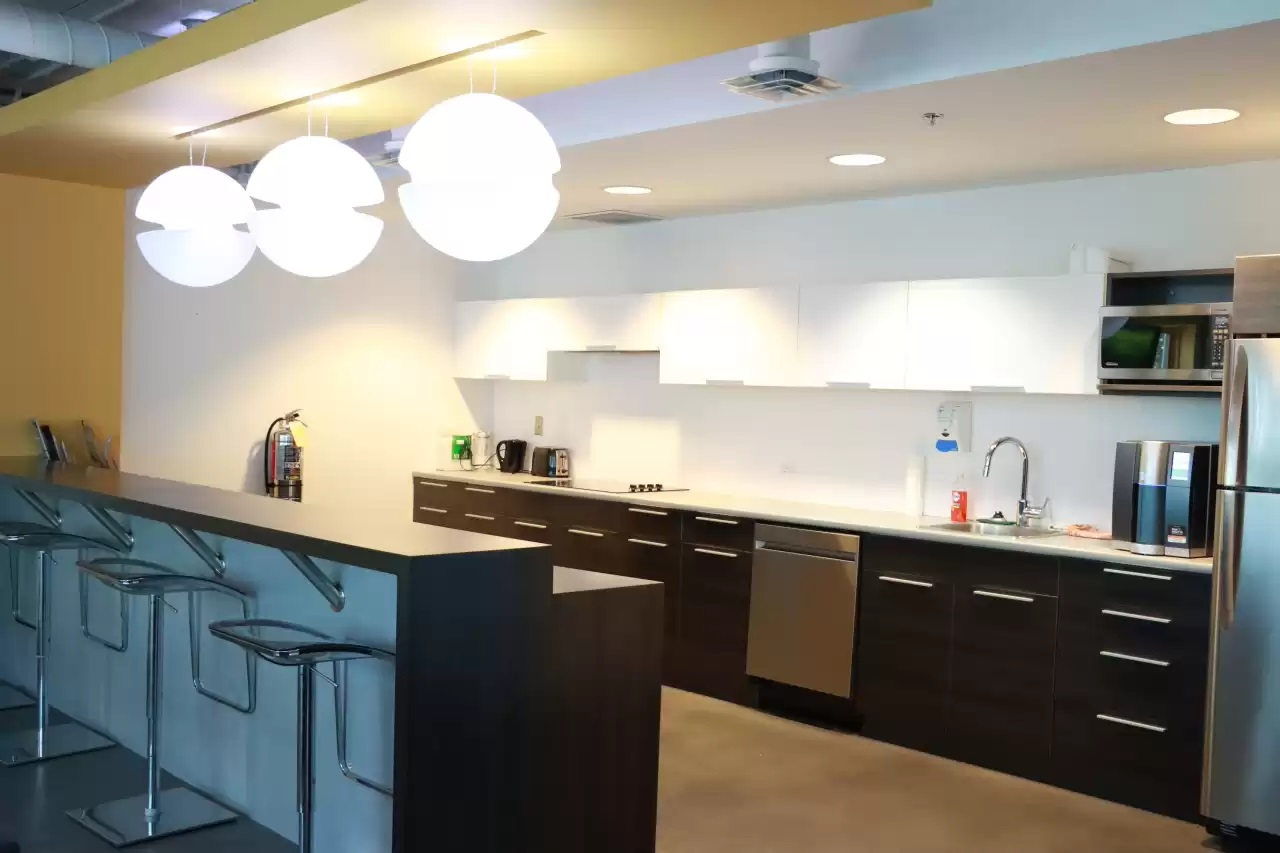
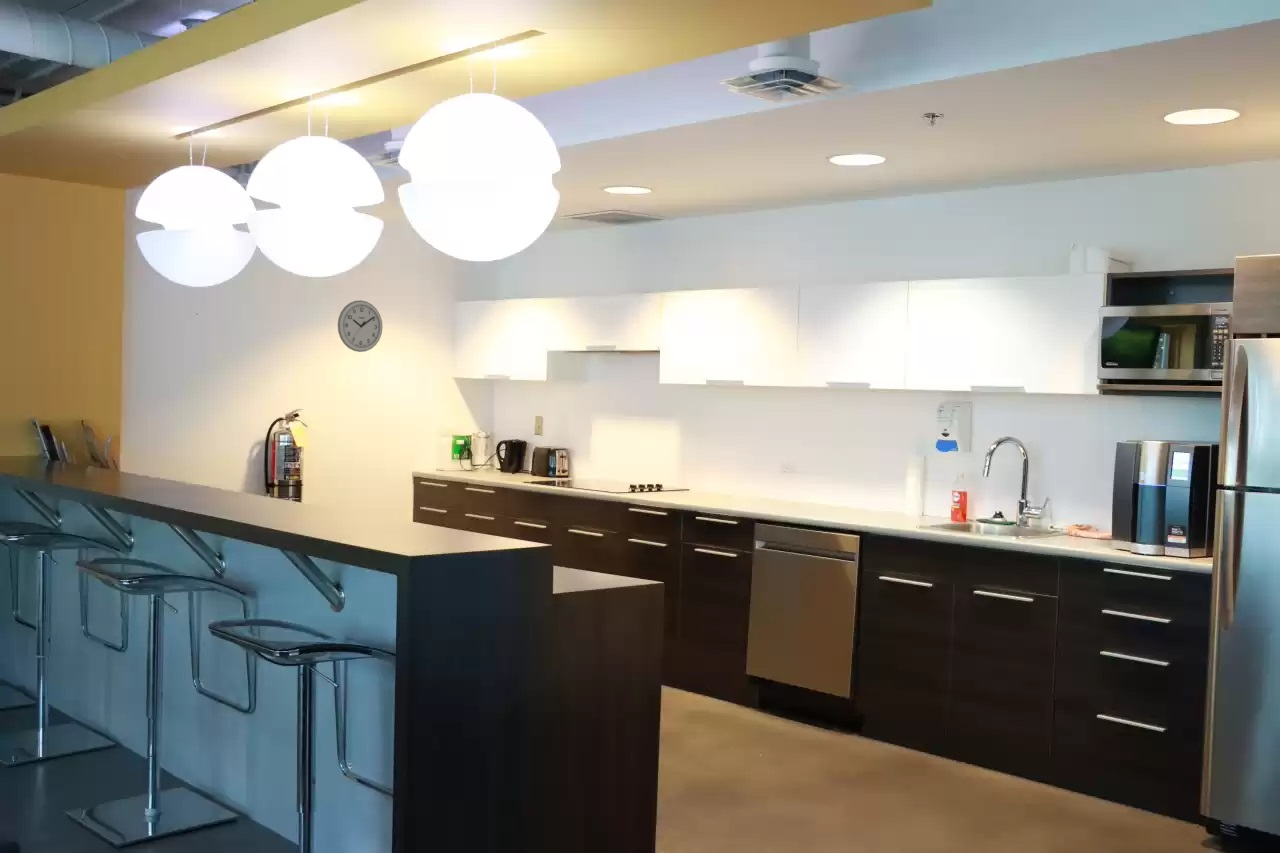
+ wall clock (361, 326)
